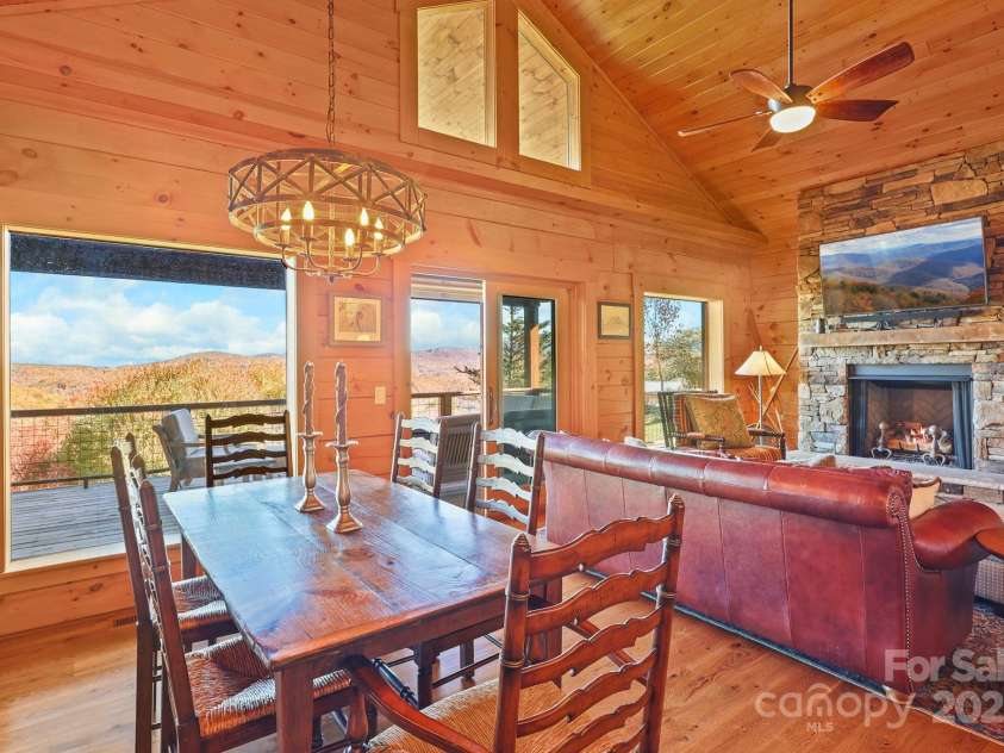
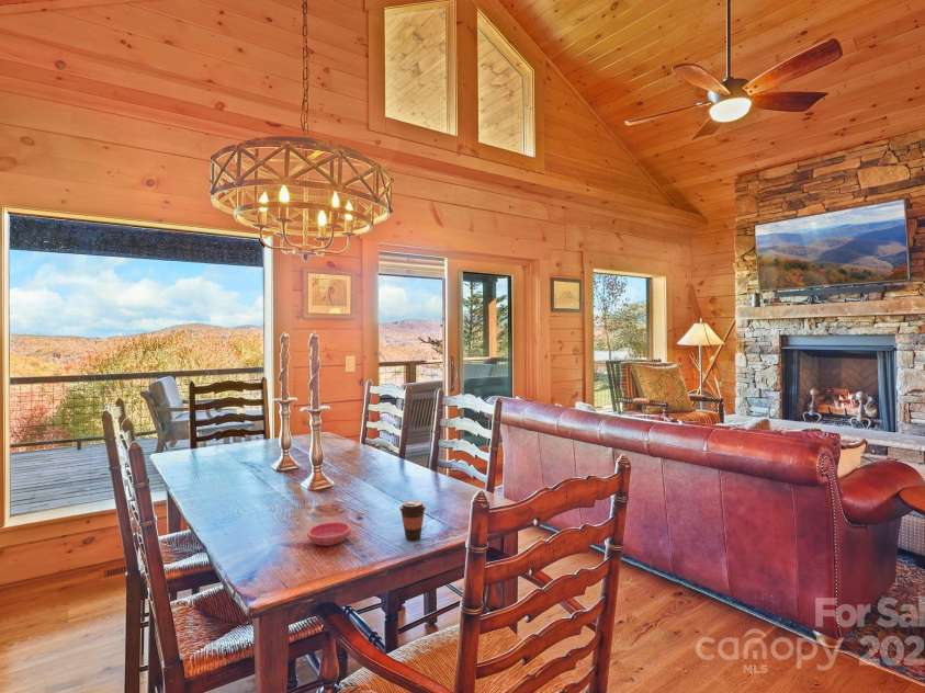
+ saucer (329, 534)
+ coffee cup (413, 520)
